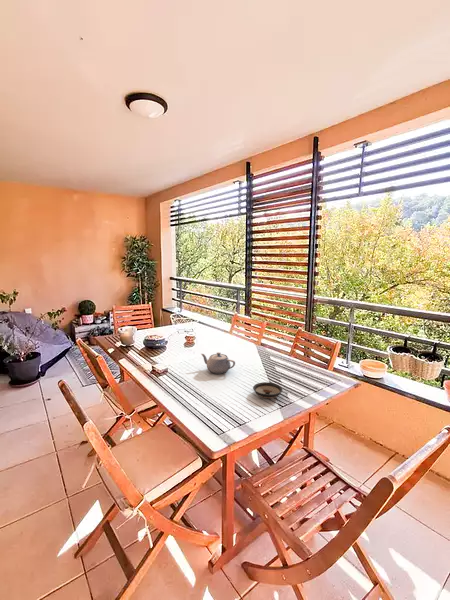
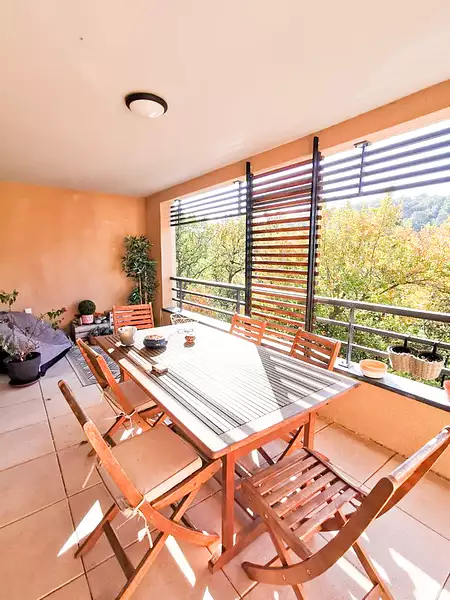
- teapot (217, 361)
- saucer (267, 391)
